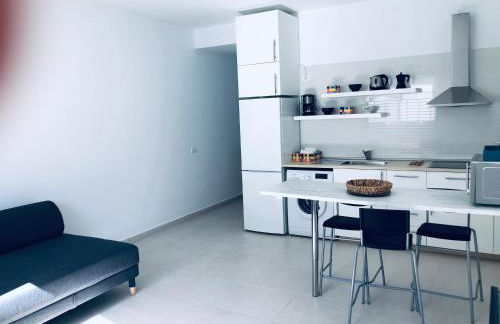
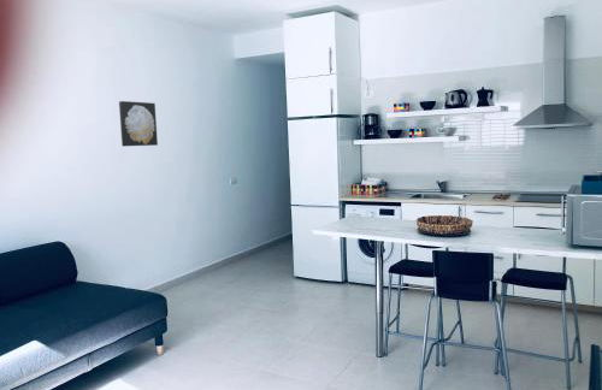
+ wall art (138, 124)
